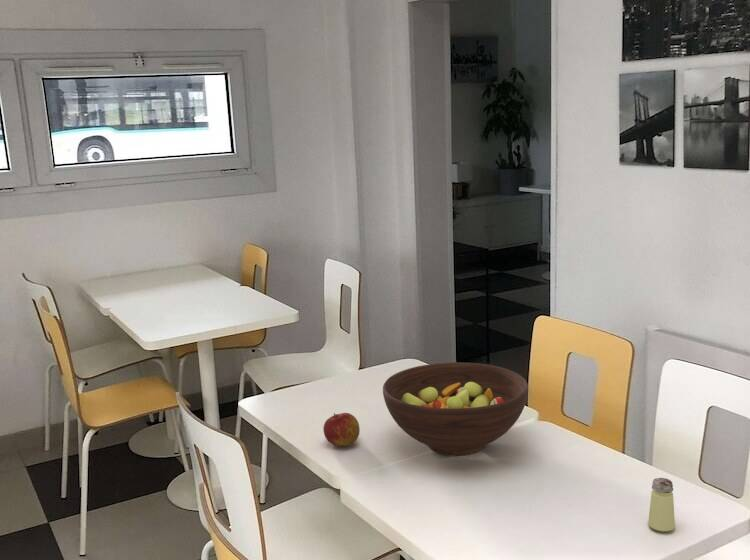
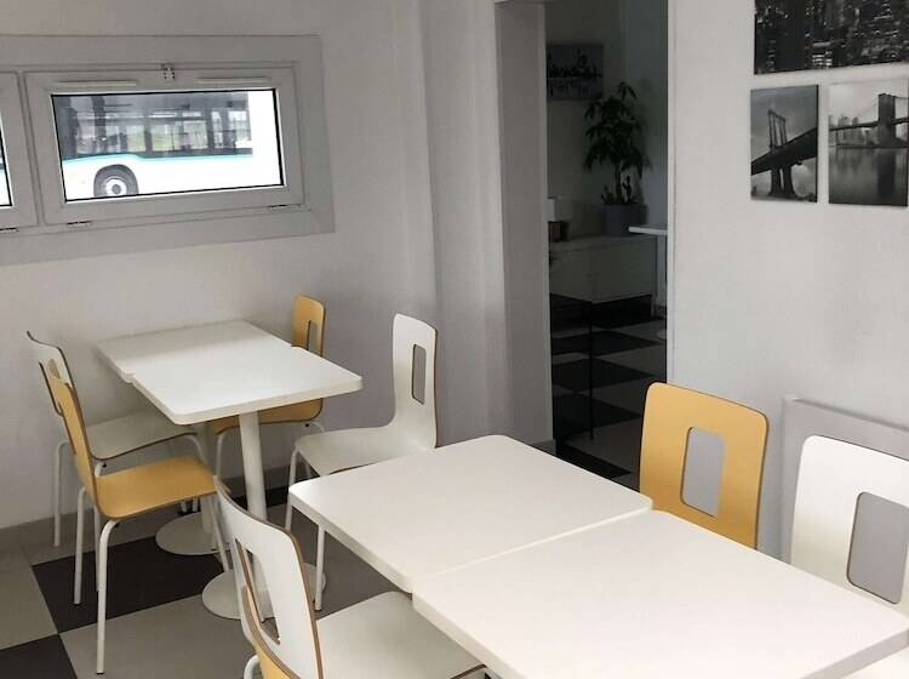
- apple (341, 428)
- saltshaker (662, 503)
- fruit bowl (455, 415)
